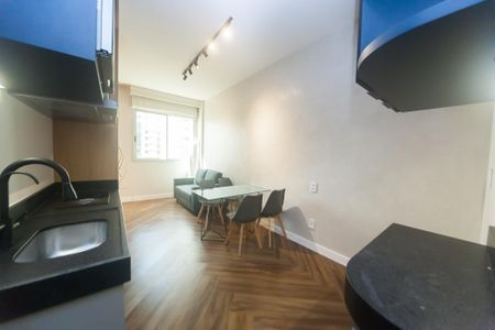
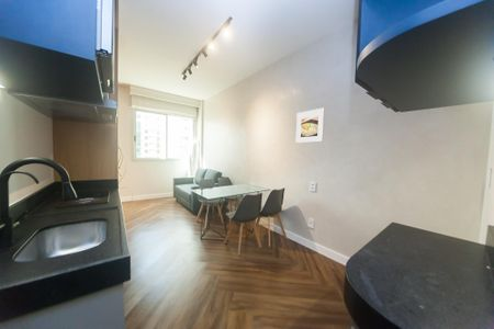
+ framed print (308, 126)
